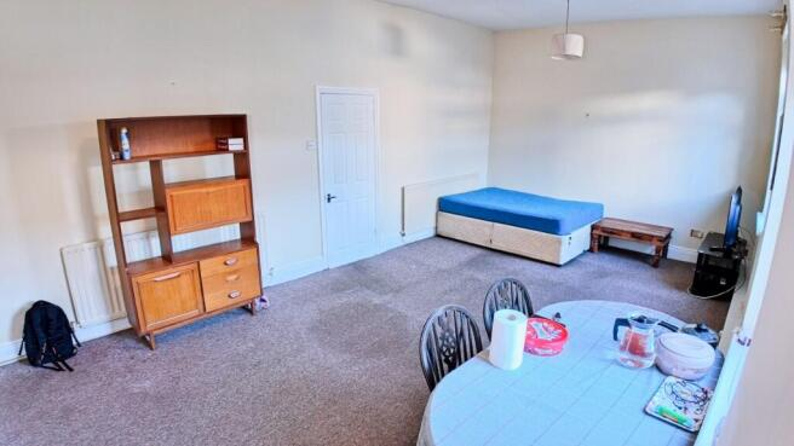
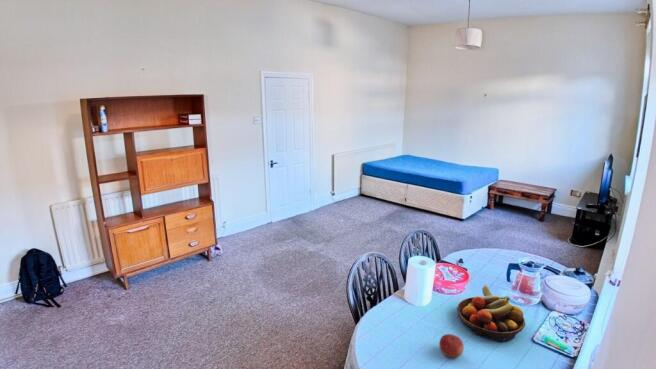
+ fruit bowl (489, 310)
+ fruit (451, 344)
